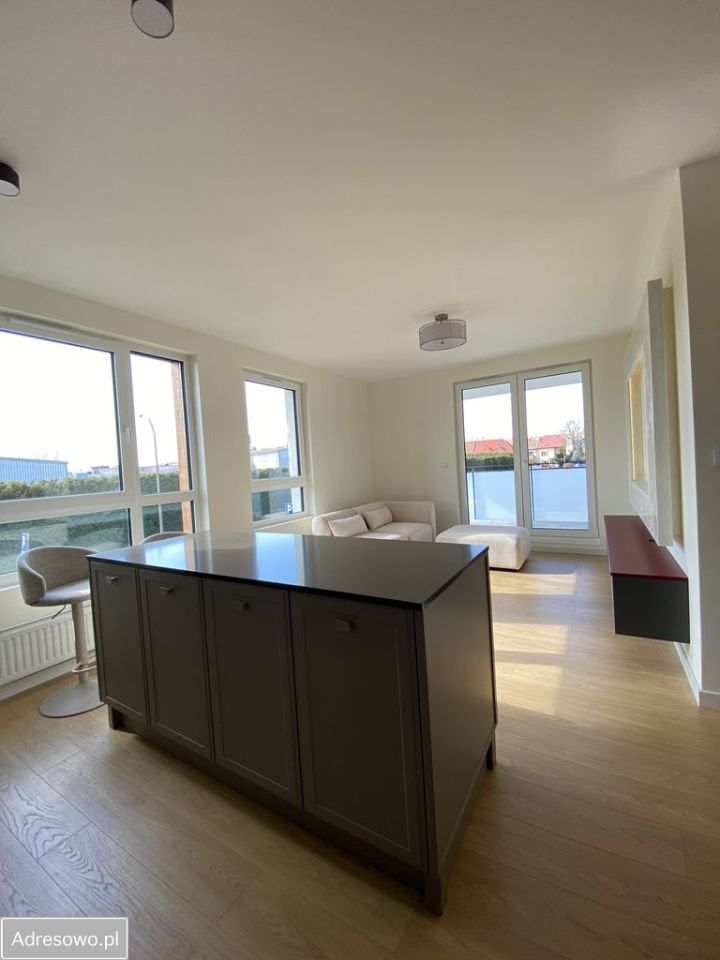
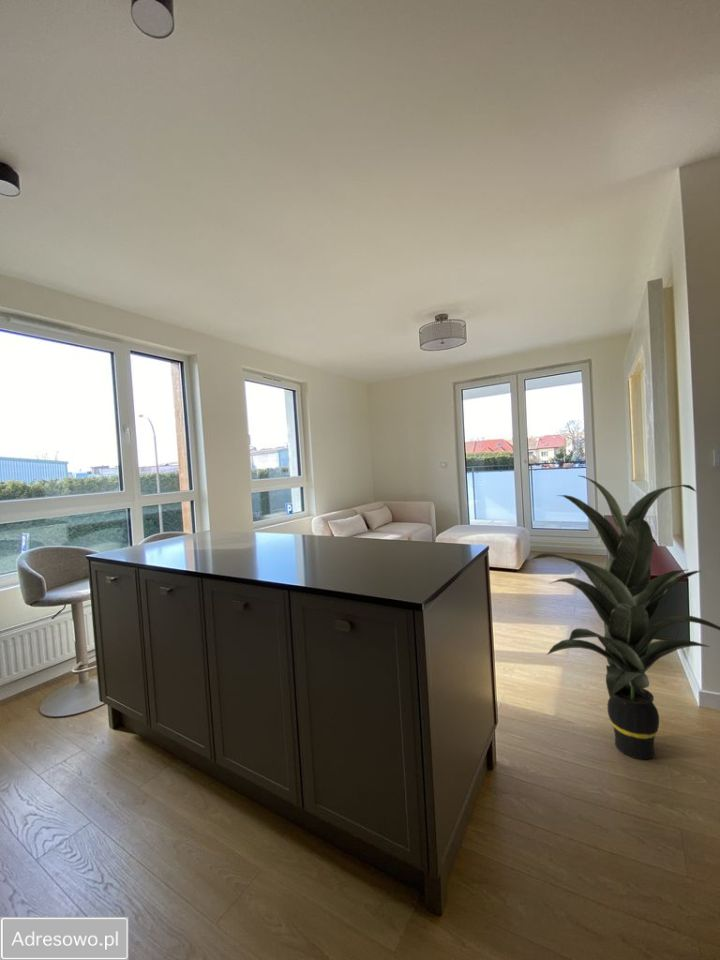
+ indoor plant (615, 608)
